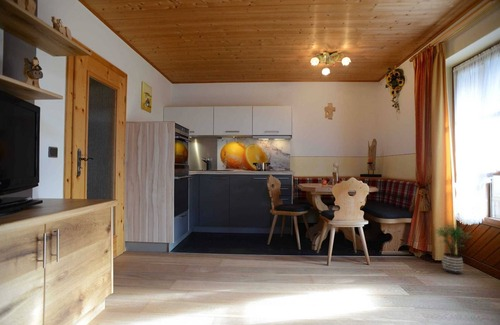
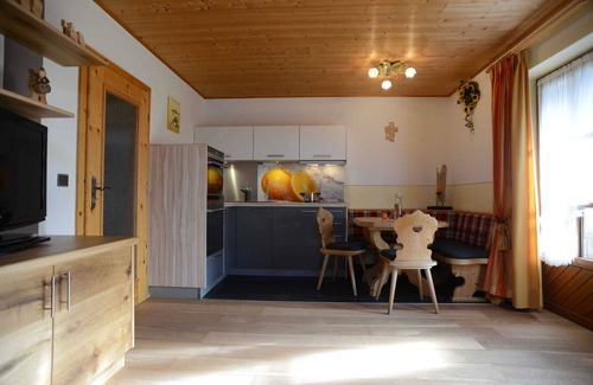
- potted plant (450, 247)
